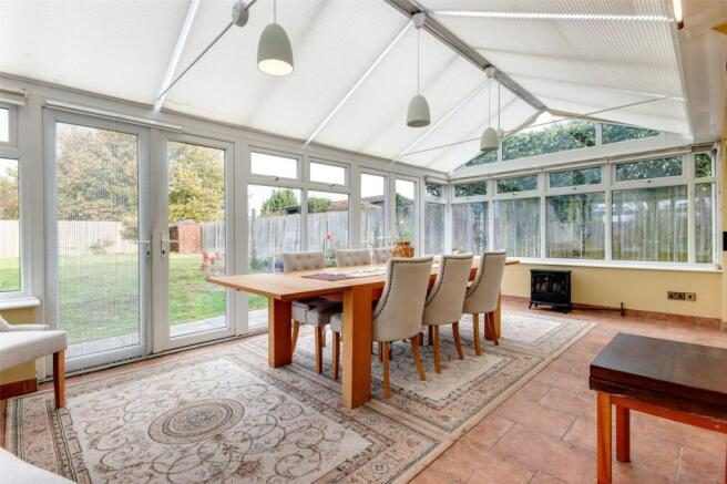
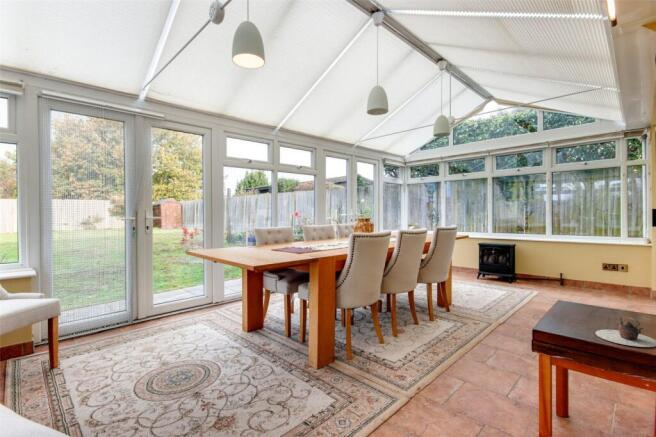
+ teapot (625, 327)
